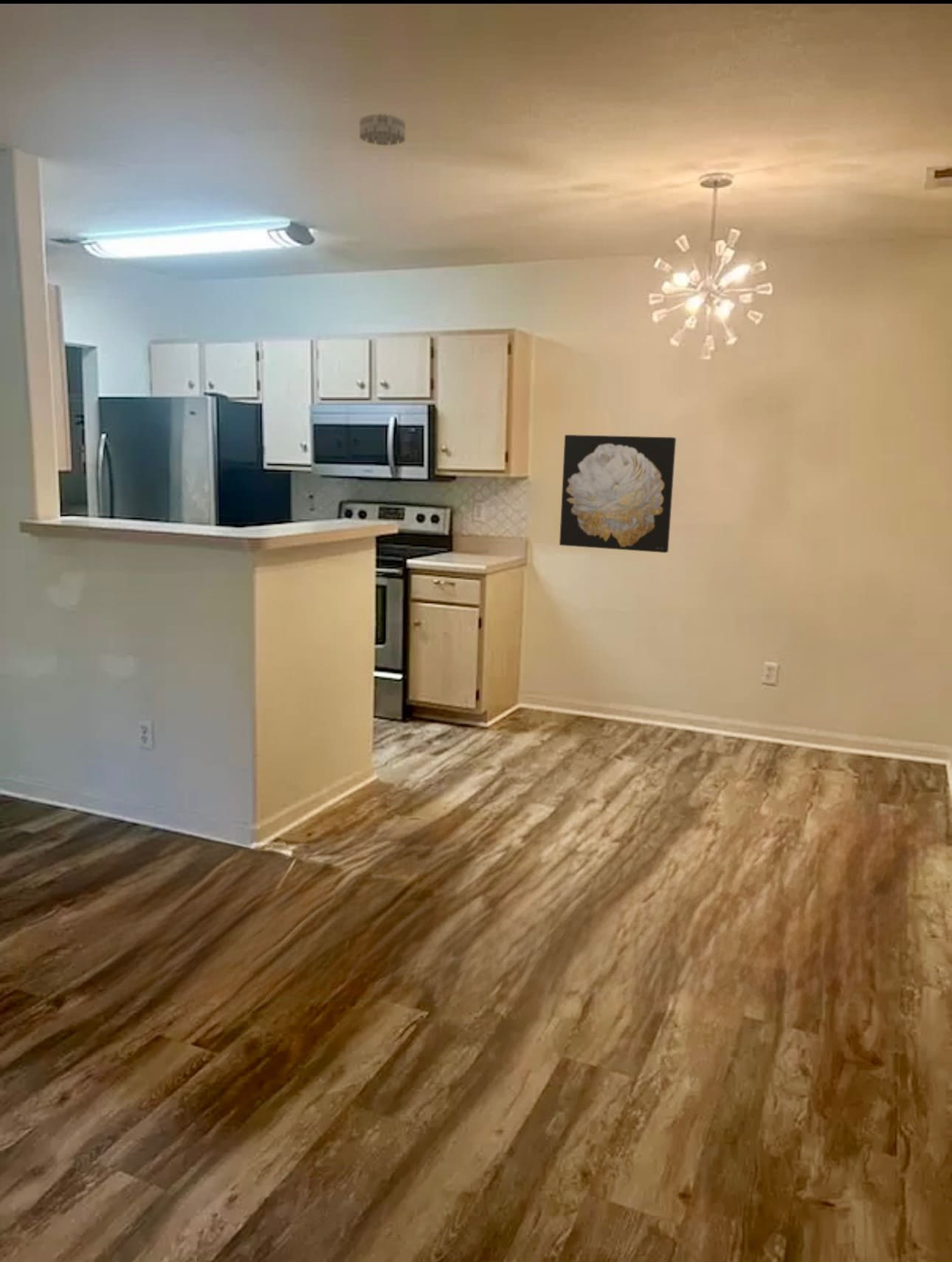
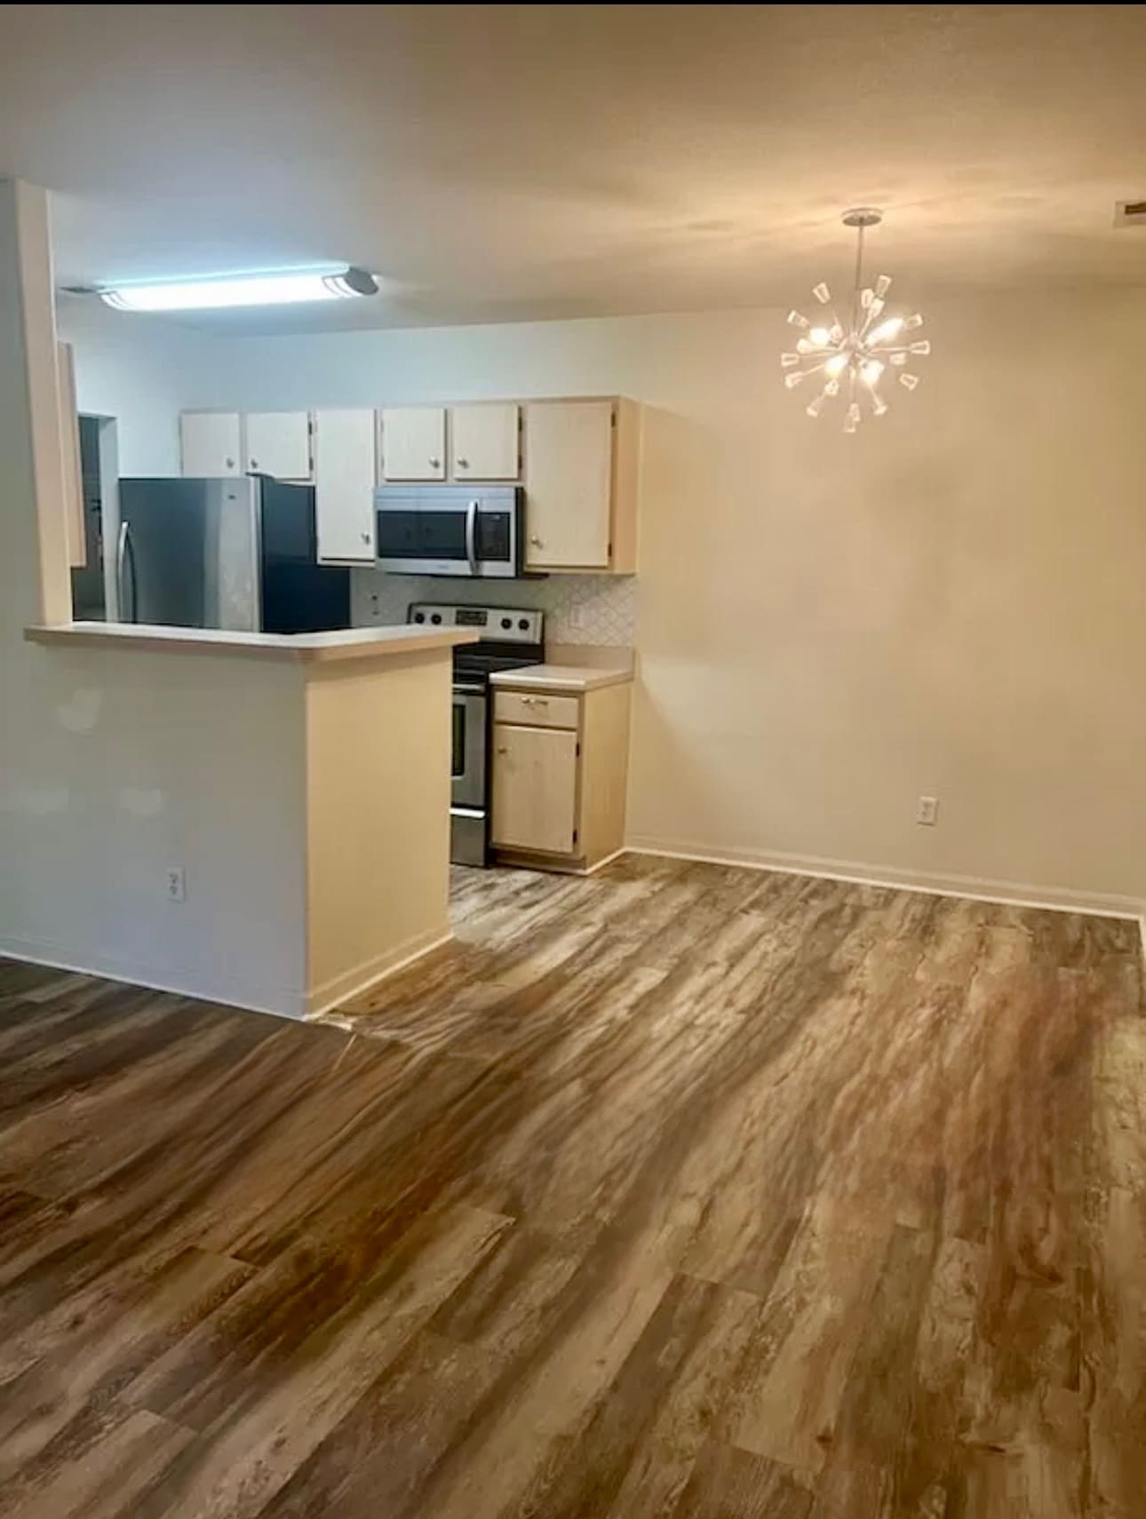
- wall art (615, 493)
- smoke detector (382, 128)
